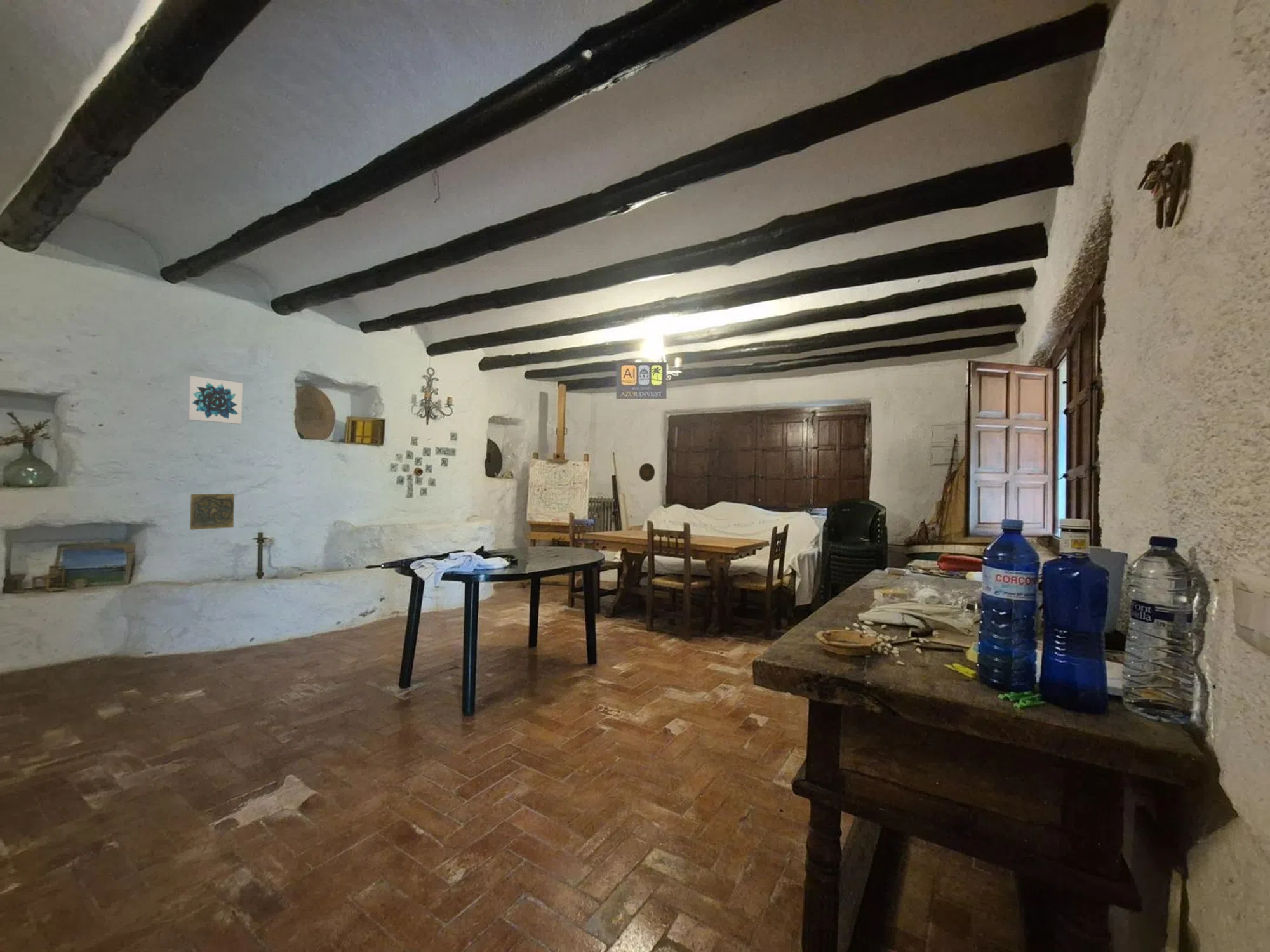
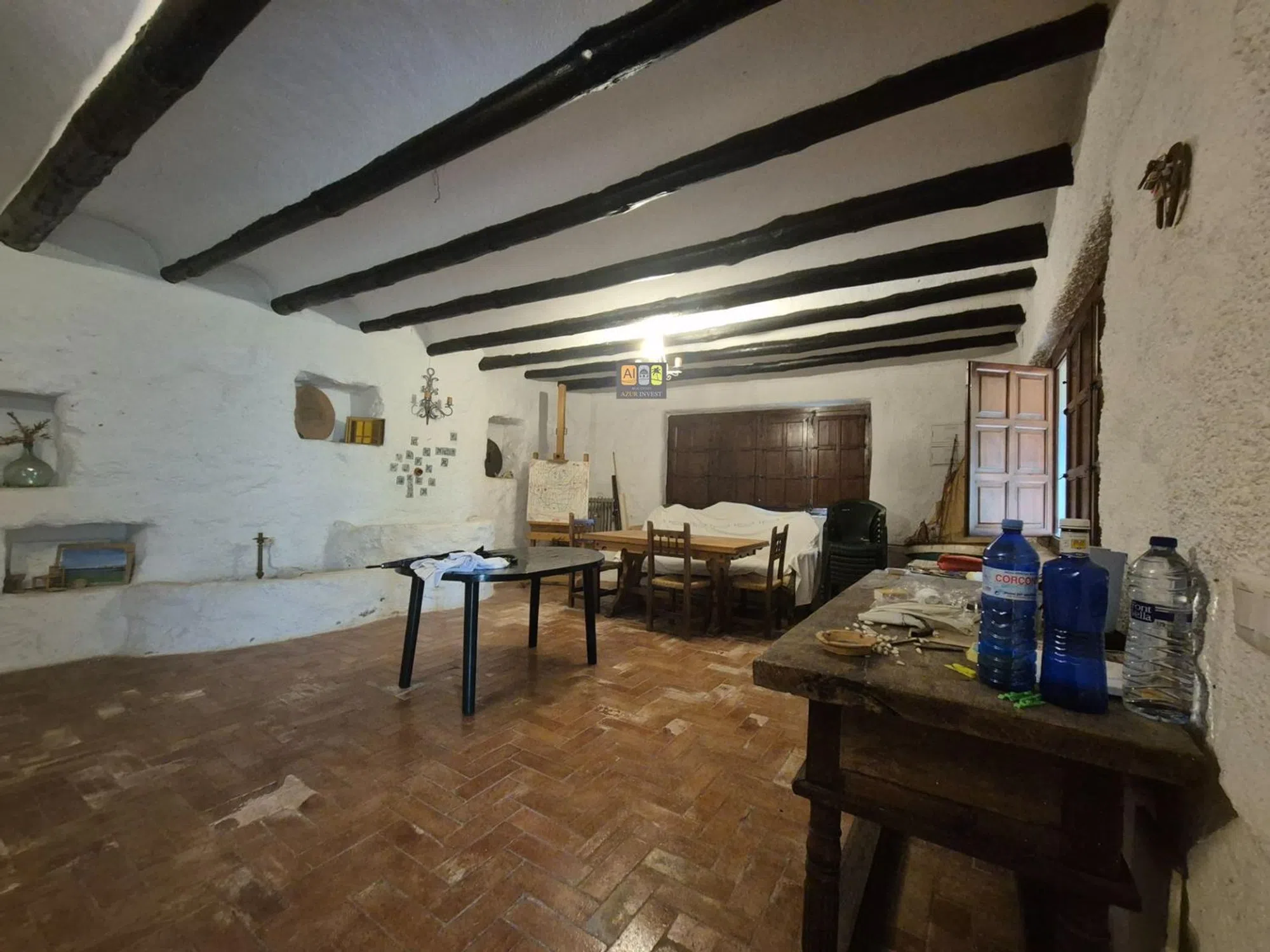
- decorative plate (646, 472)
- wall art (215, 400)
- decorative tile (213, 511)
